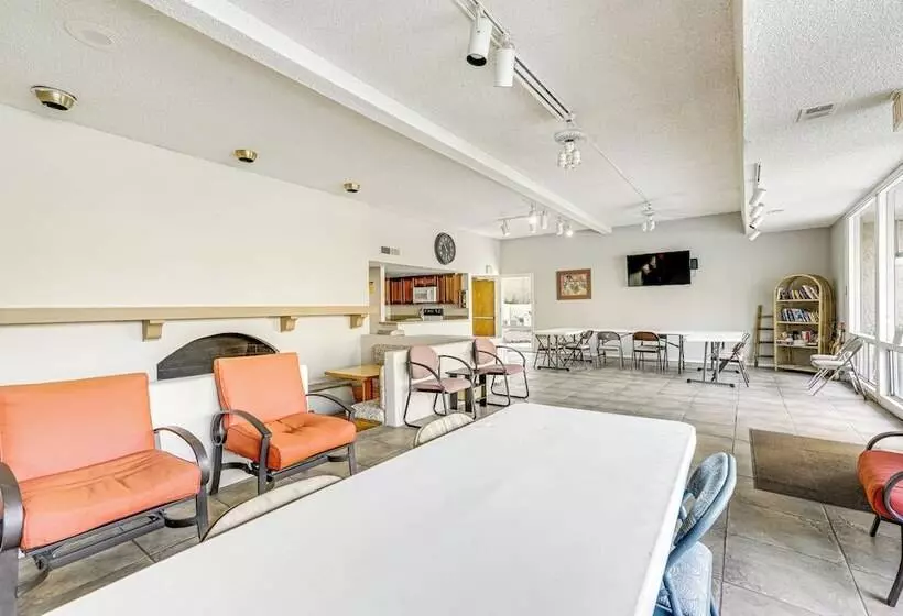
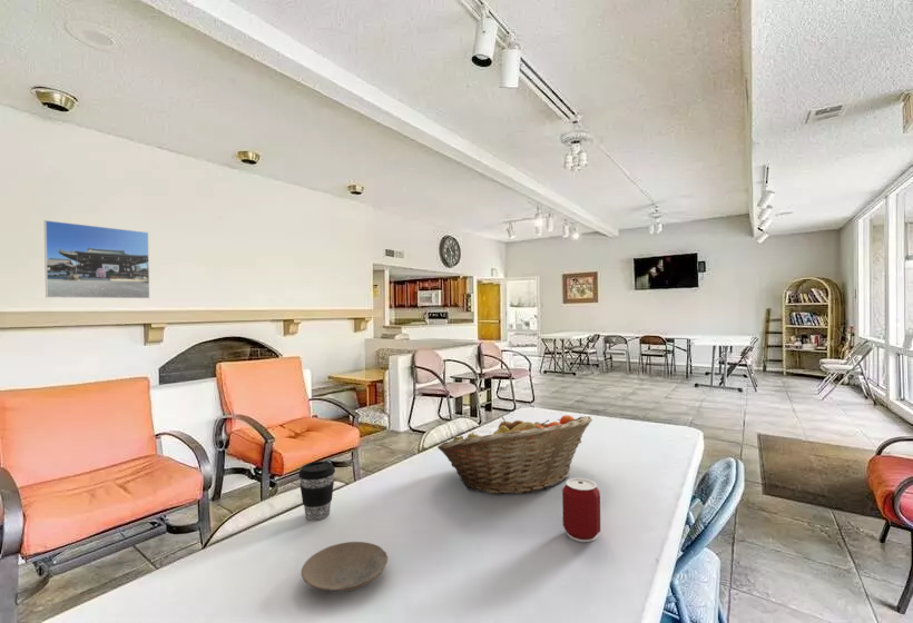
+ coffee cup (317, 490)
+ plate (345, 568)
+ can (581, 508)
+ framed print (100, 261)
+ fruit basket (517, 445)
